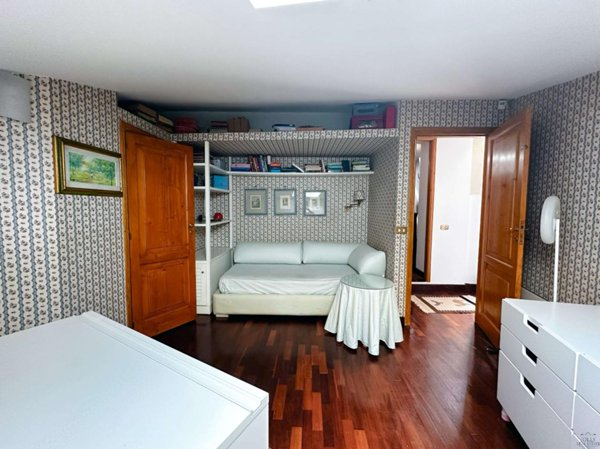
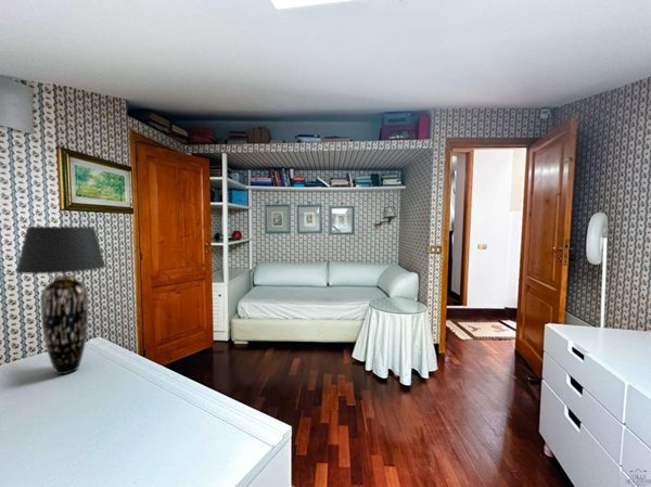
+ table lamp (65, 299)
